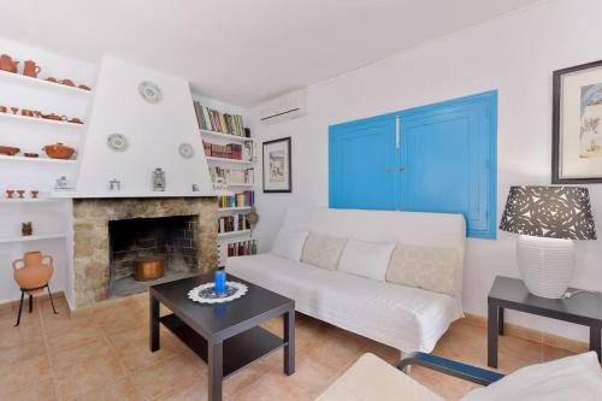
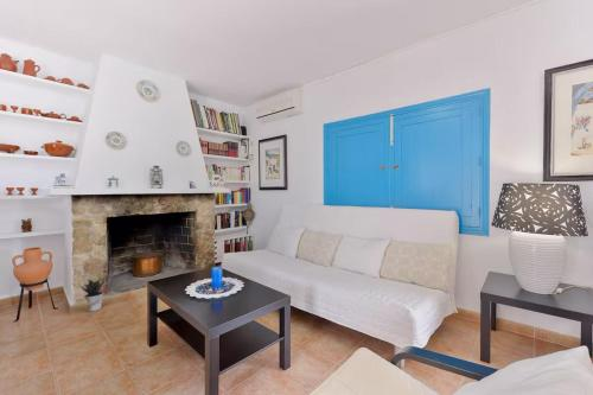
+ potted plant (93, 293)
